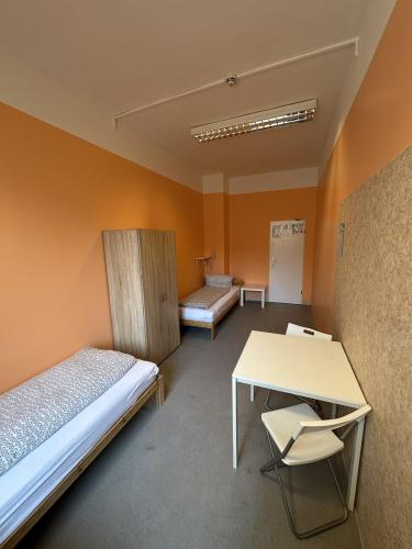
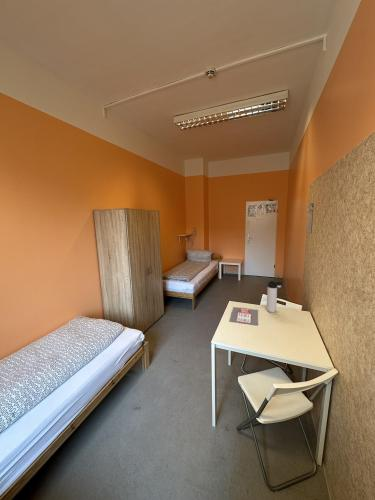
+ thermos bottle (274, 296)
+ book (244, 312)
